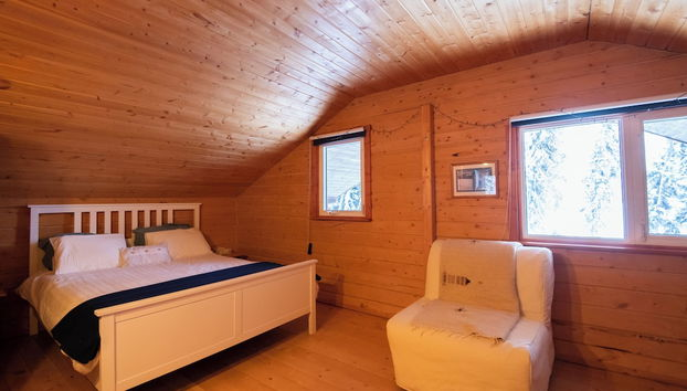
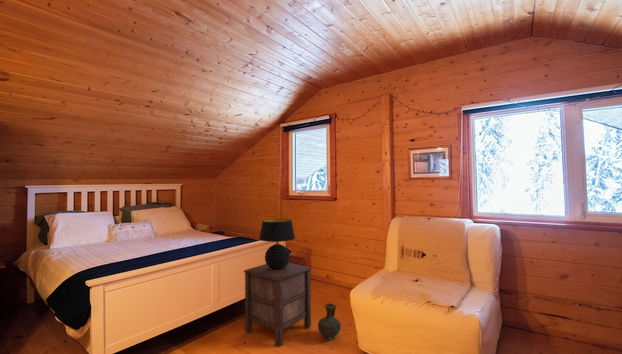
+ table lamp (277, 244)
+ ceramic jug (329, 321)
+ nightstand (278, 298)
